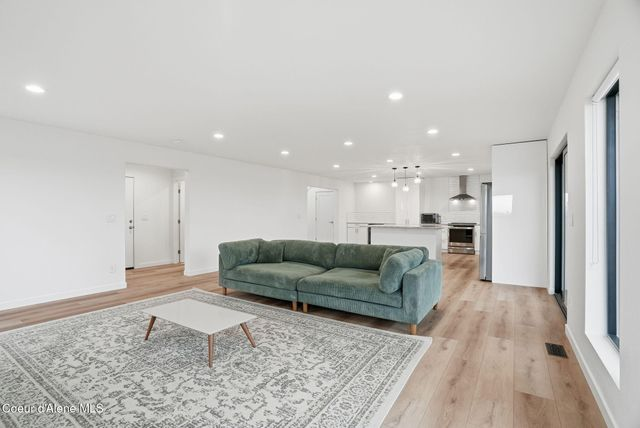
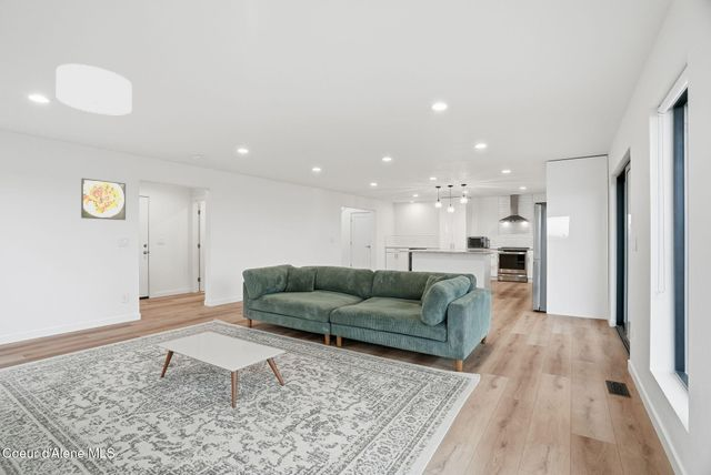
+ ceiling lamp (96, 91)
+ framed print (104, 200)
